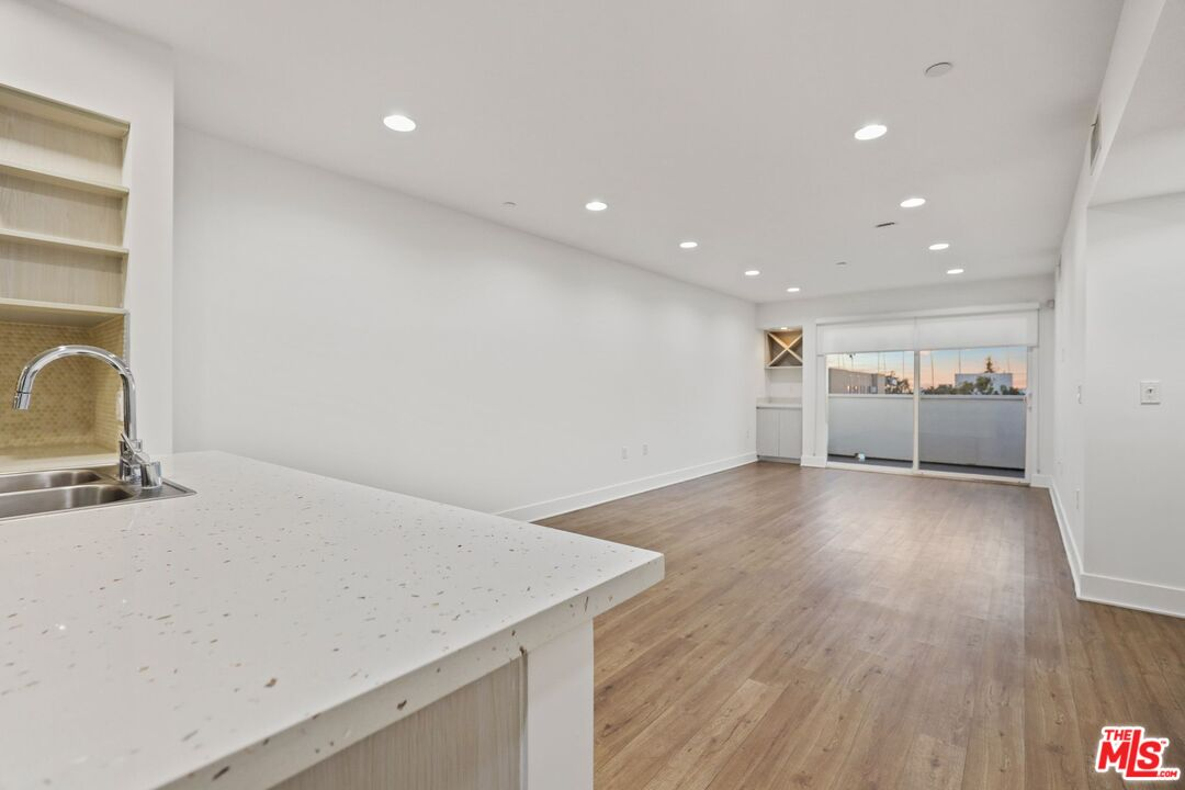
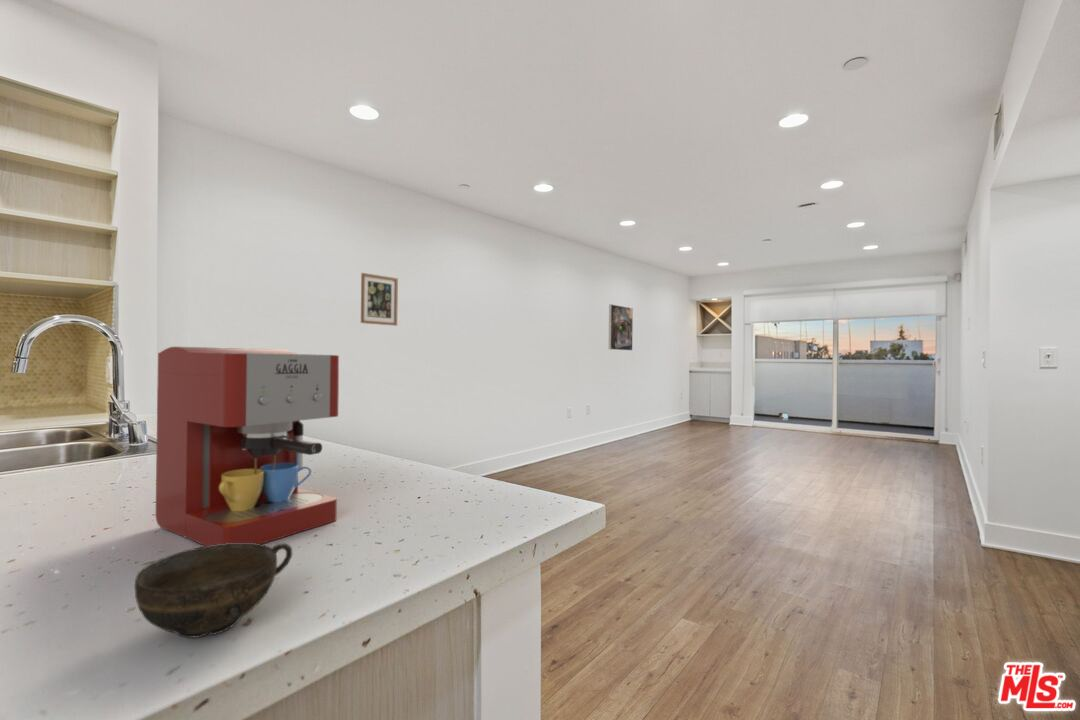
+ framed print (621, 328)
+ cup (223, 588)
+ coffee maker (249, 434)
+ wall art (379, 300)
